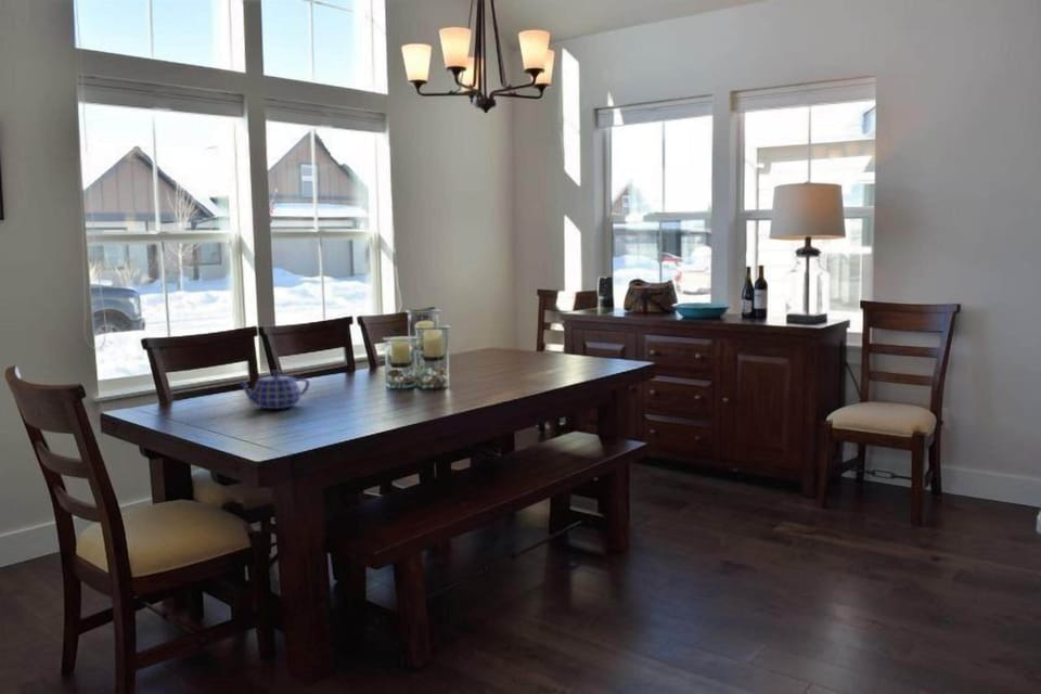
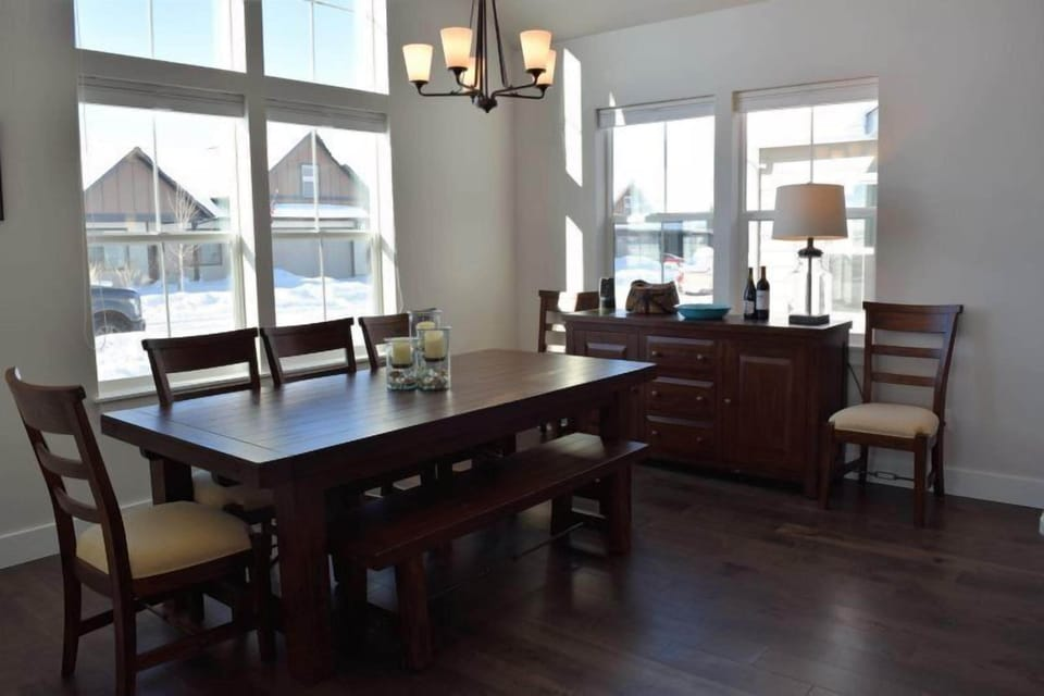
- teapot (273, 388)
